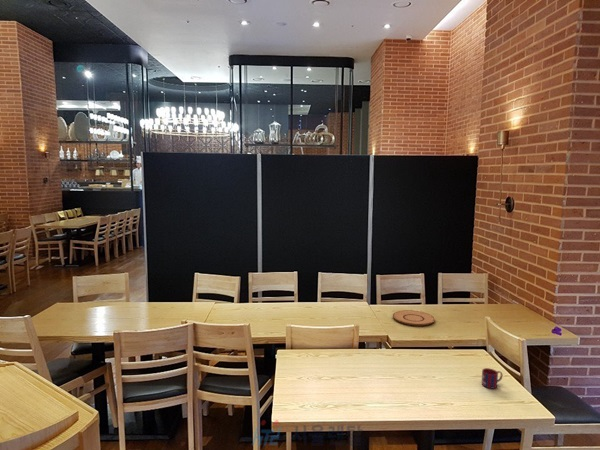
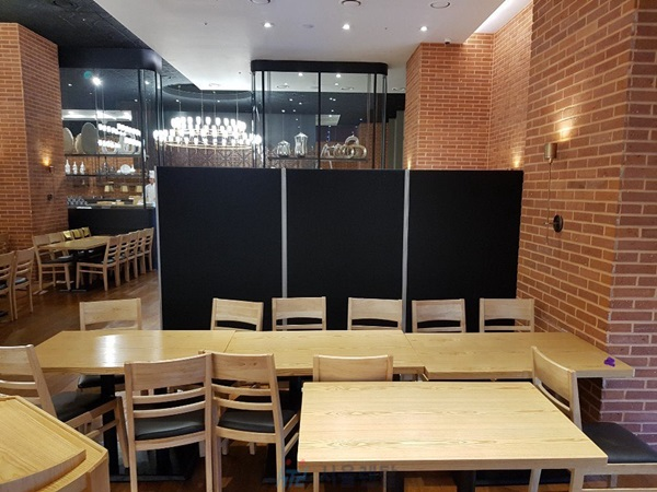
- mug (492, 378)
- plate (413, 317)
